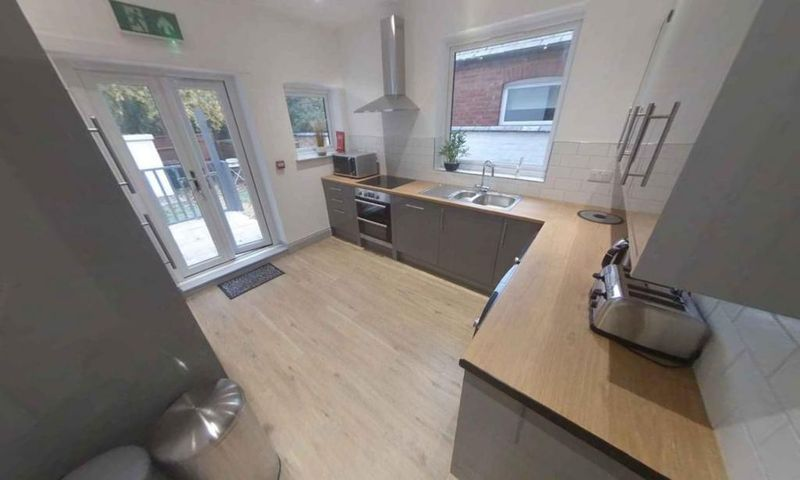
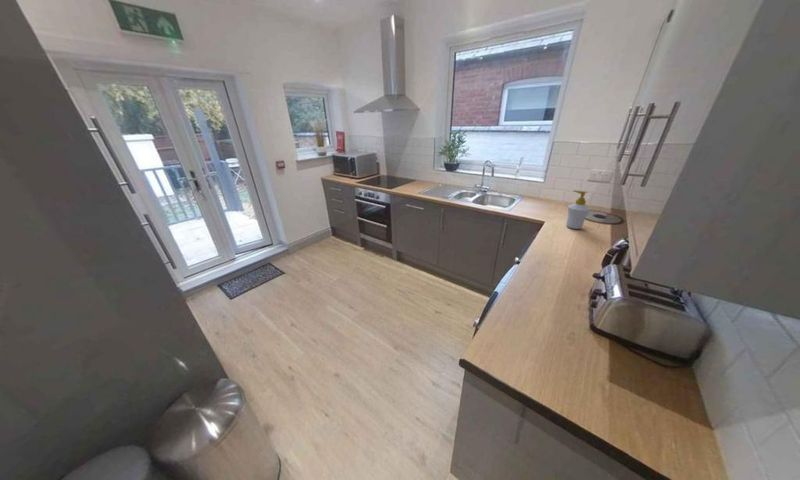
+ soap bottle (578, 209)
